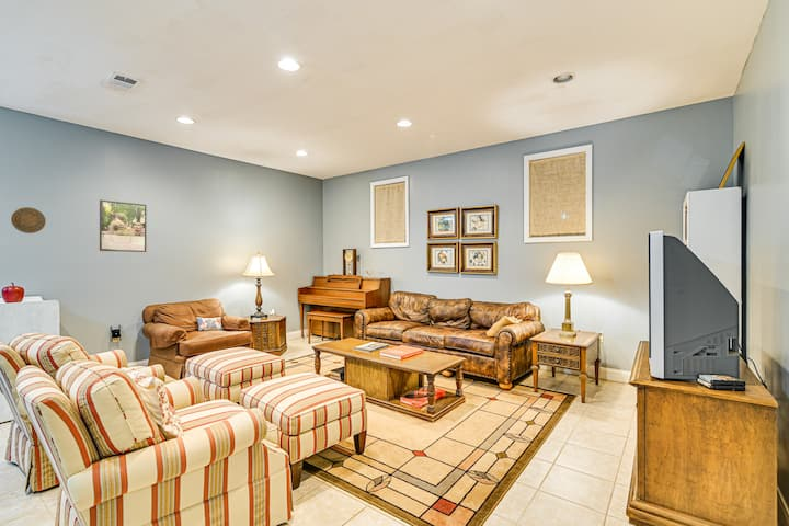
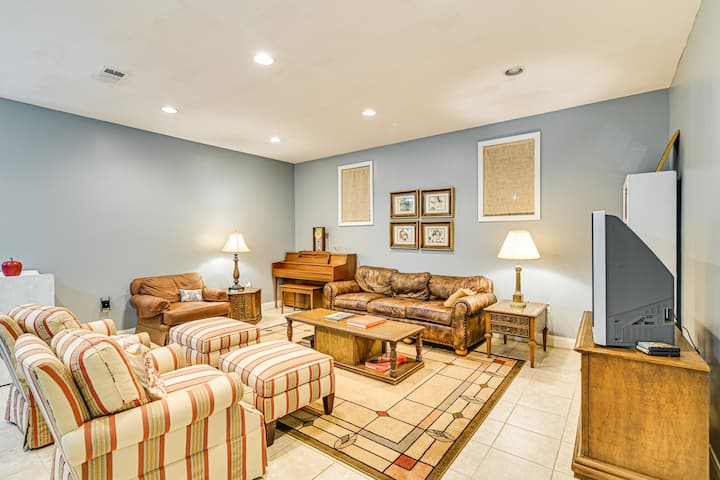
- decorative plate (28, 220)
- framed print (123, 227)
